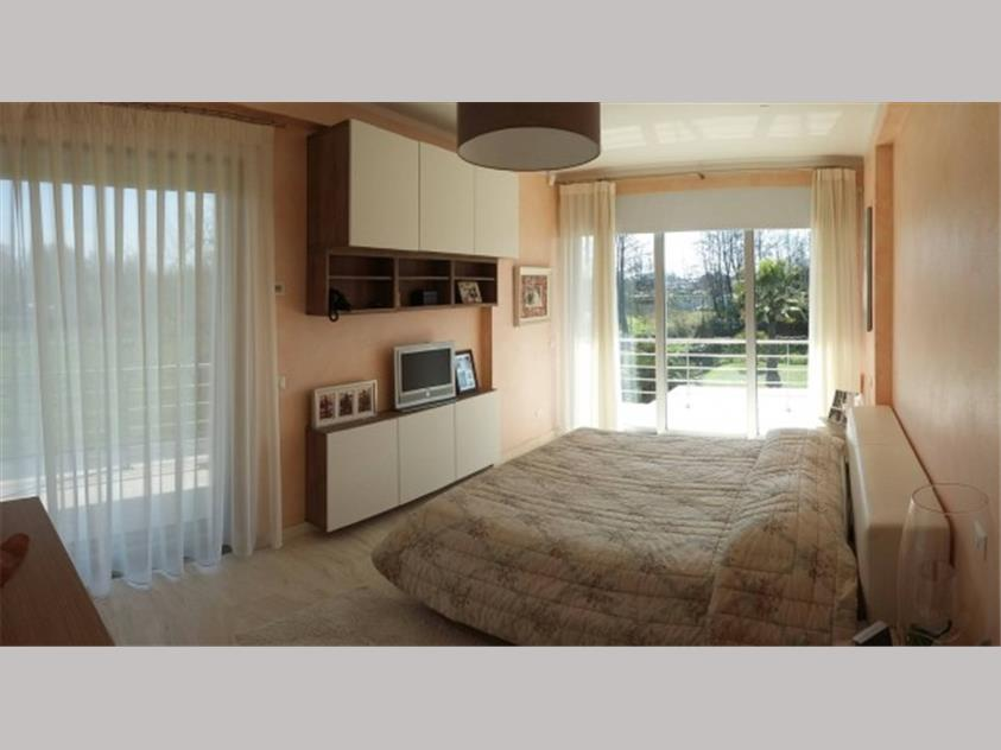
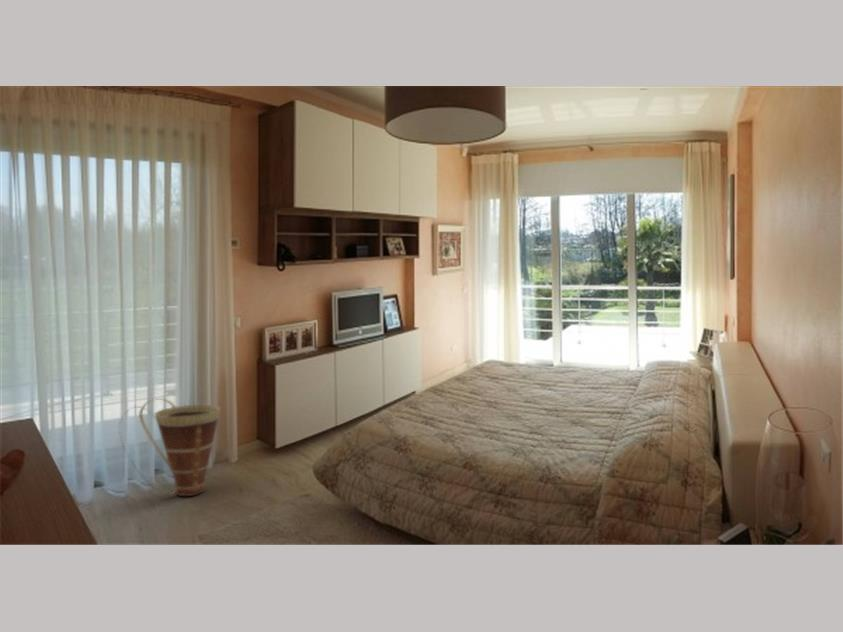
+ basket (170, 447)
